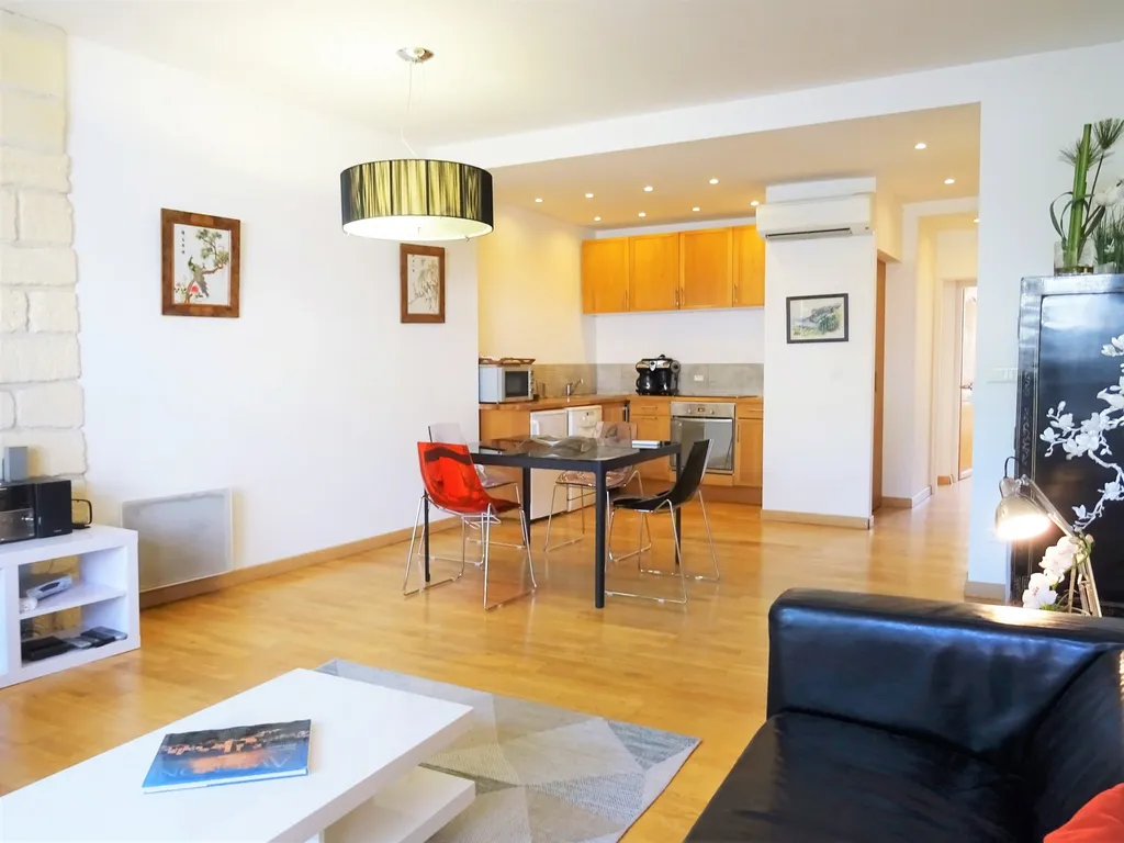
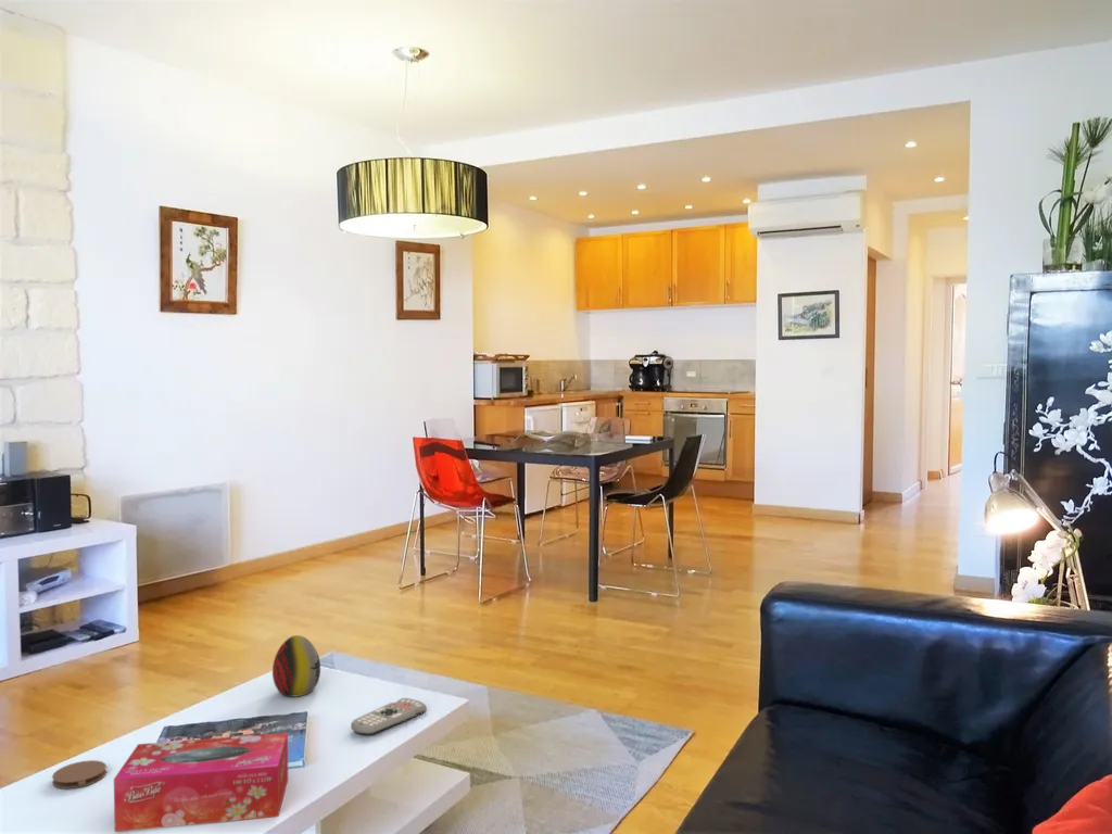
+ tissue box (206, 779)
+ coaster (79, 774)
+ remote control (388, 716)
+ decorative egg (296, 664)
